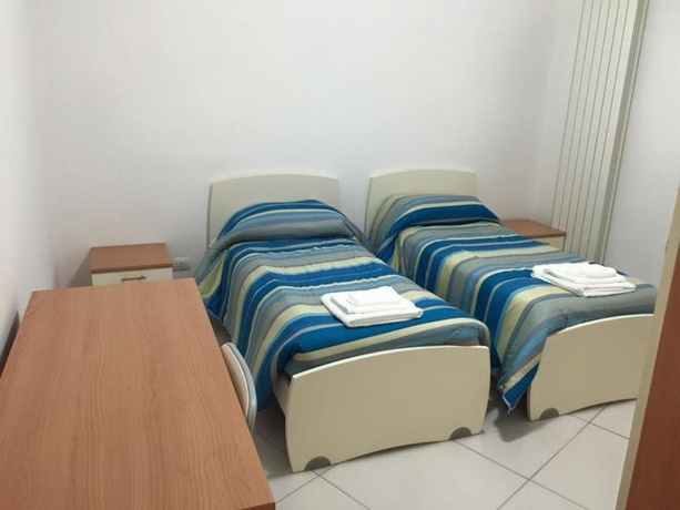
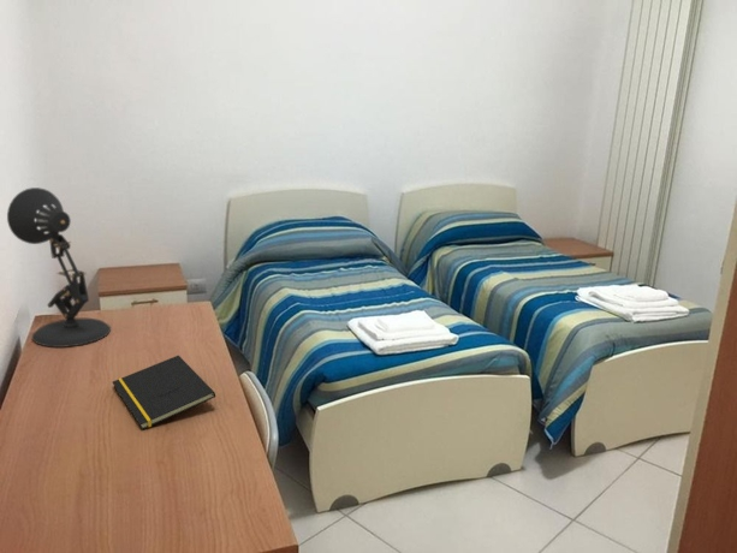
+ notepad (161, 388)
+ desk lamp (63, 264)
